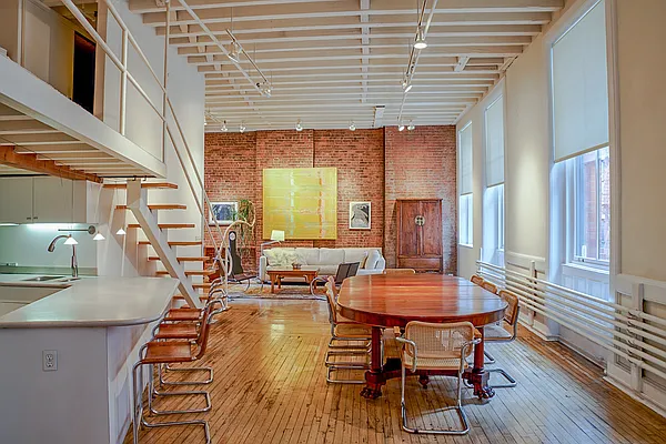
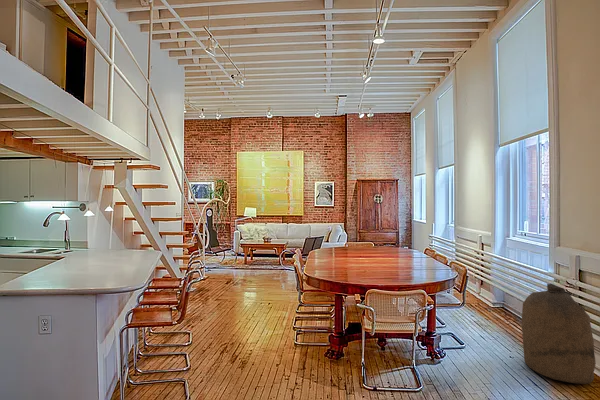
+ bag (556, 328)
